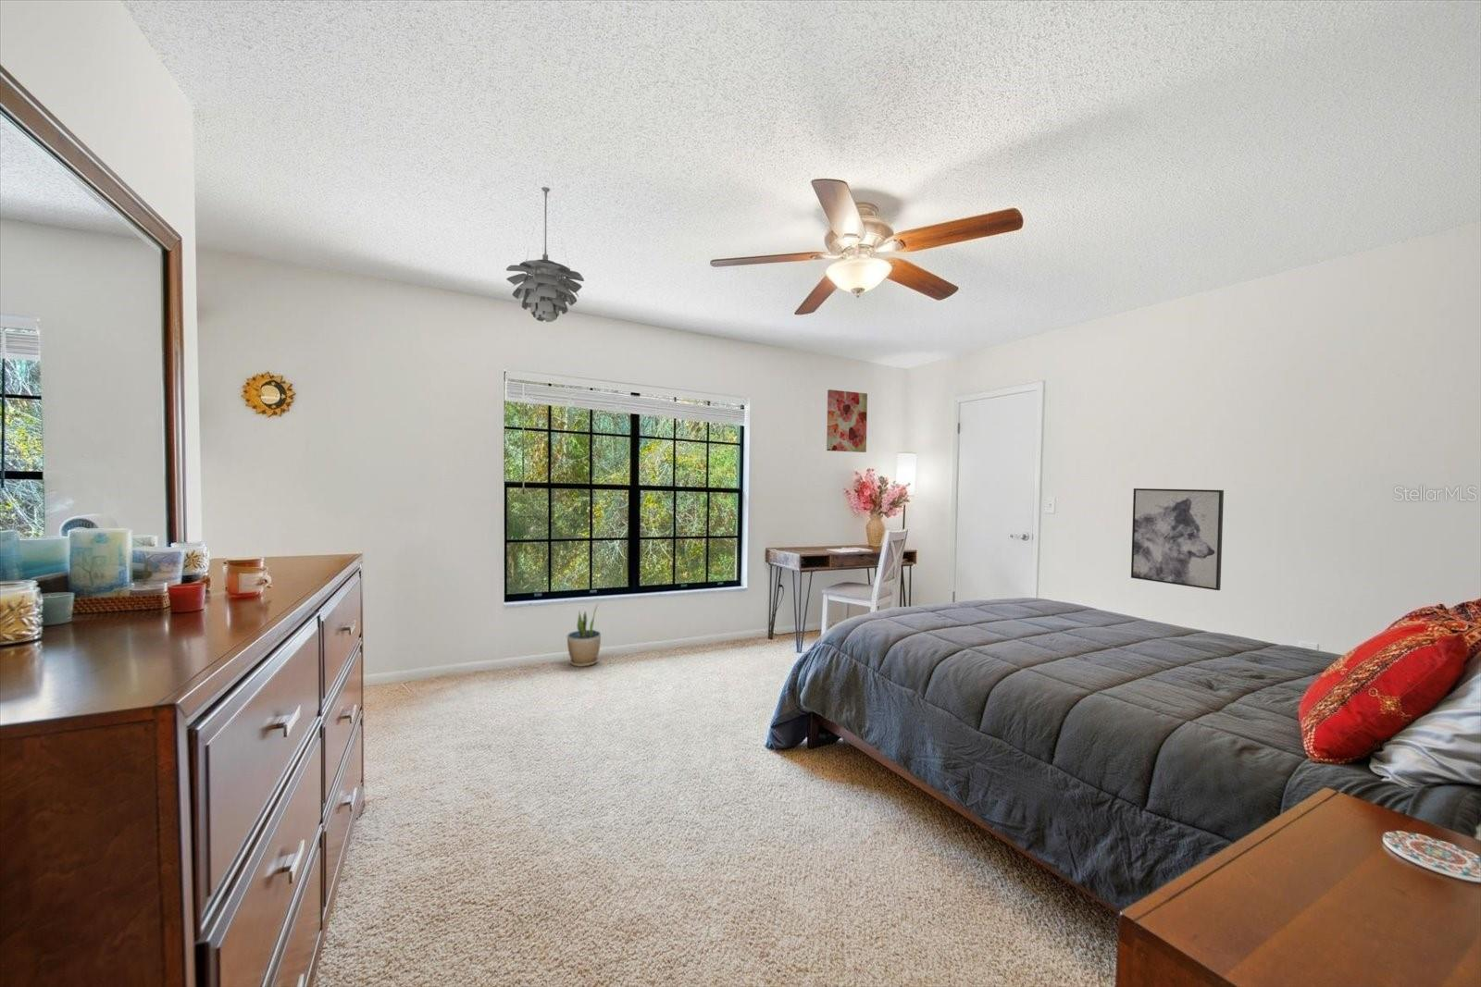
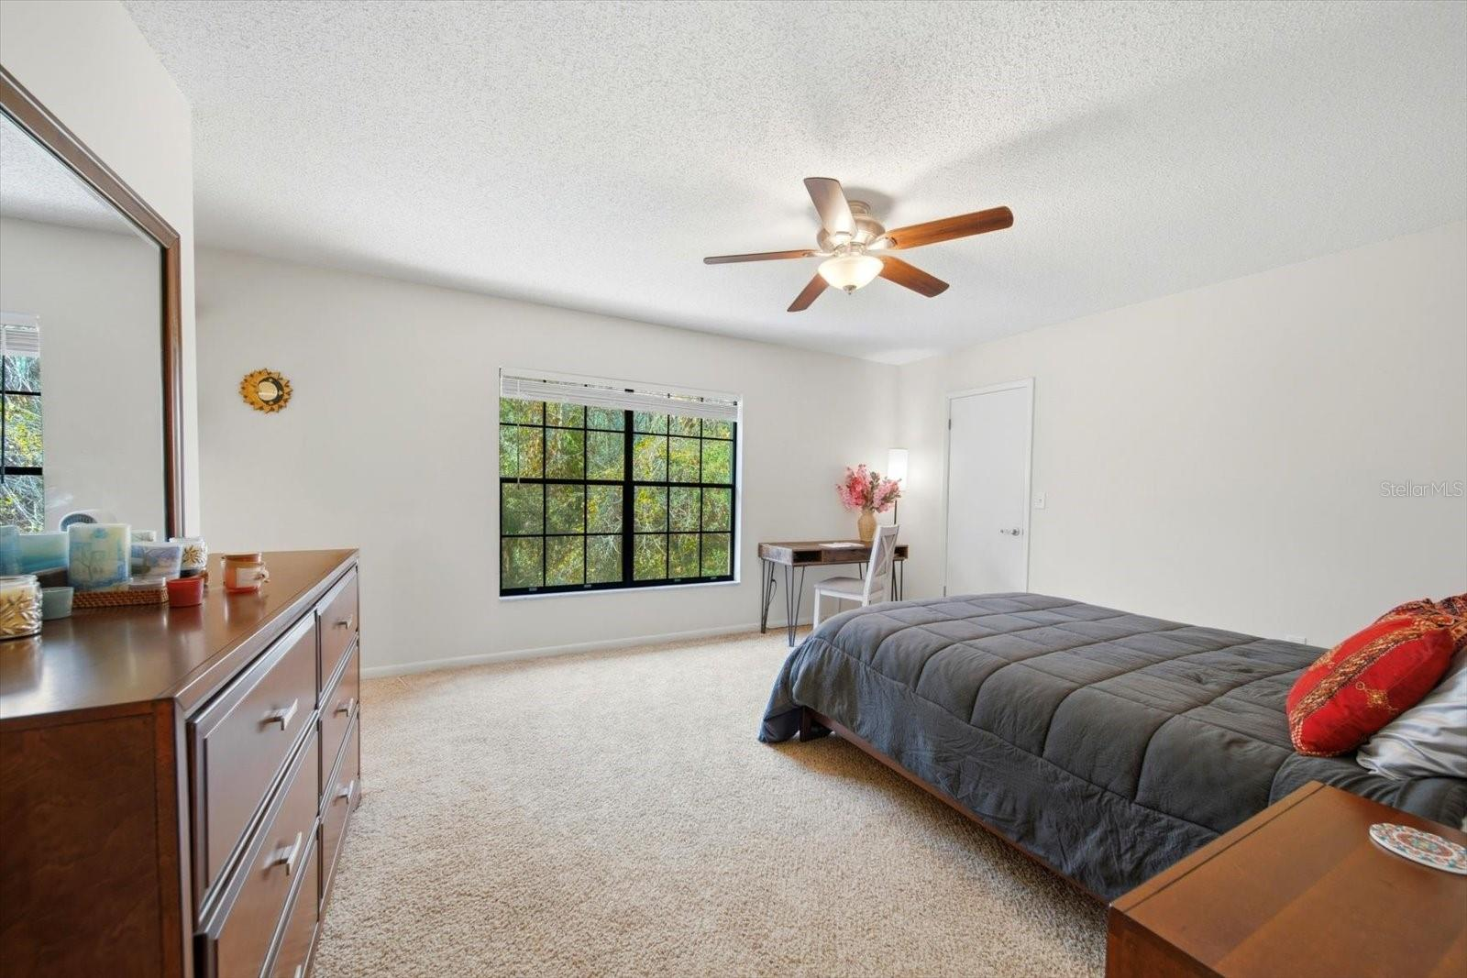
- pendant light (545, 254)
- potted plant (583, 632)
- wall art (1175, 536)
- wall art (847, 421)
